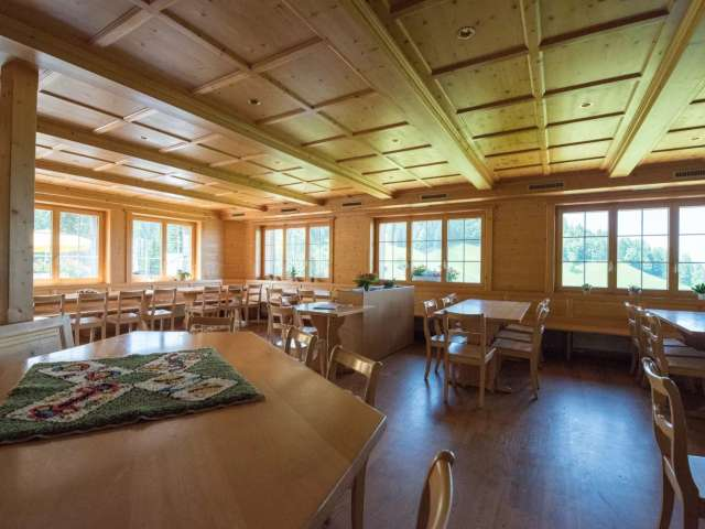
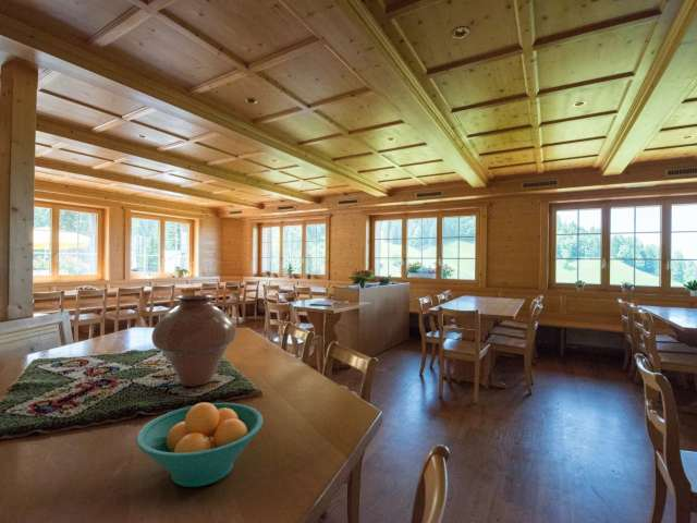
+ fruit bowl (203, 437)
+ vase (195, 338)
